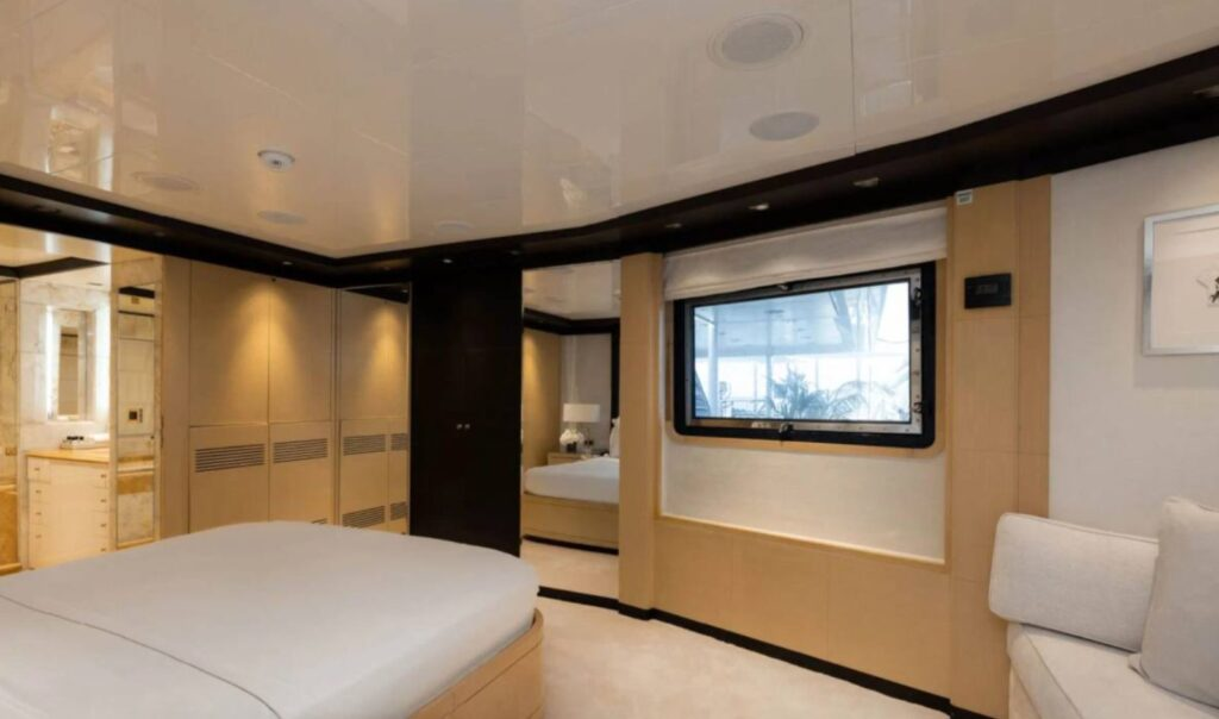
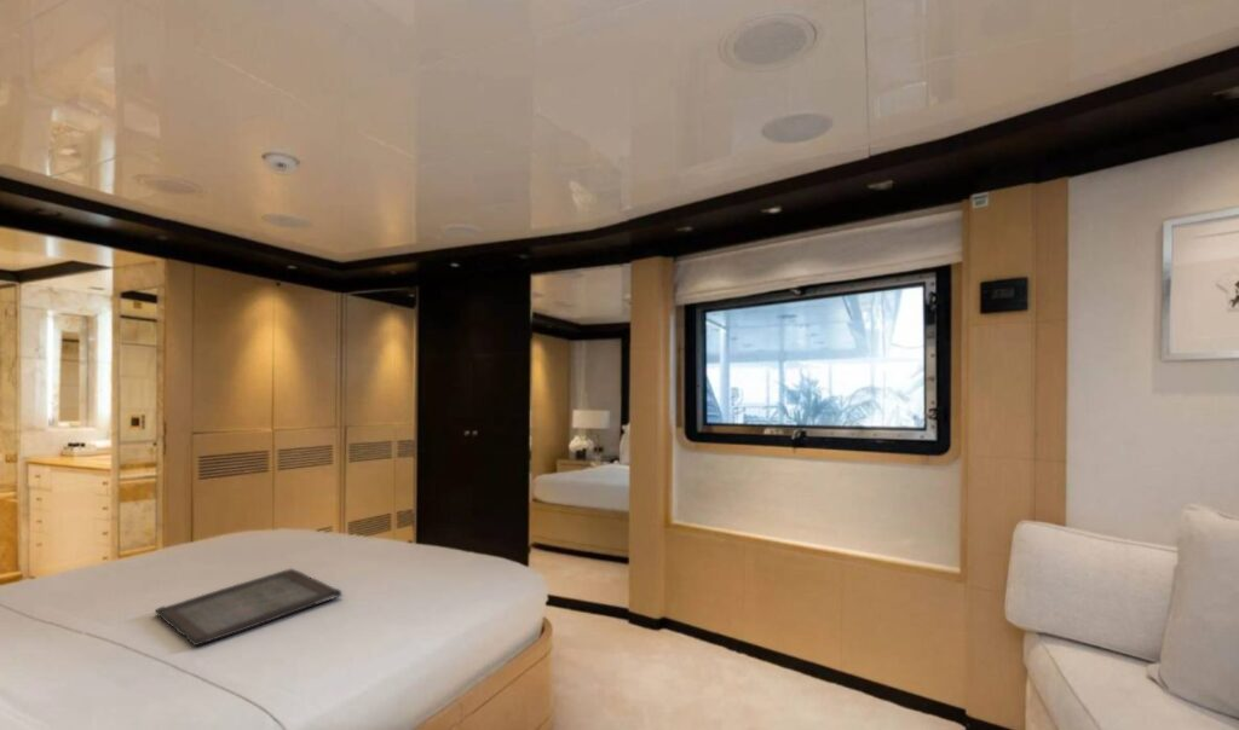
+ serving tray (250, 601)
